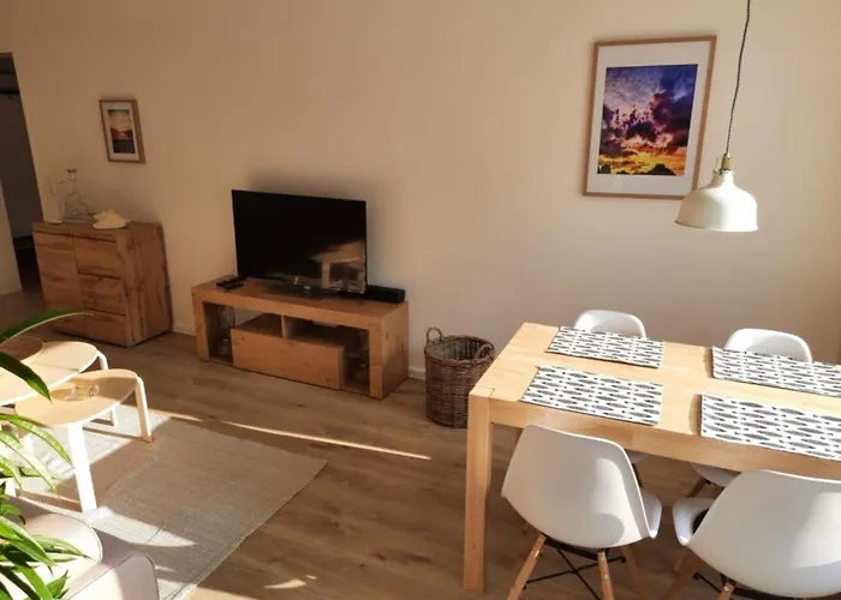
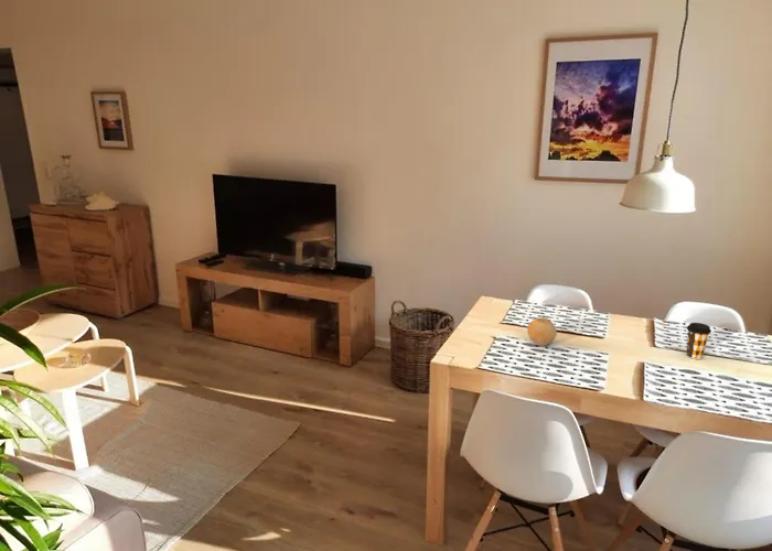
+ fruit (542, 332)
+ coffee cup (696, 341)
